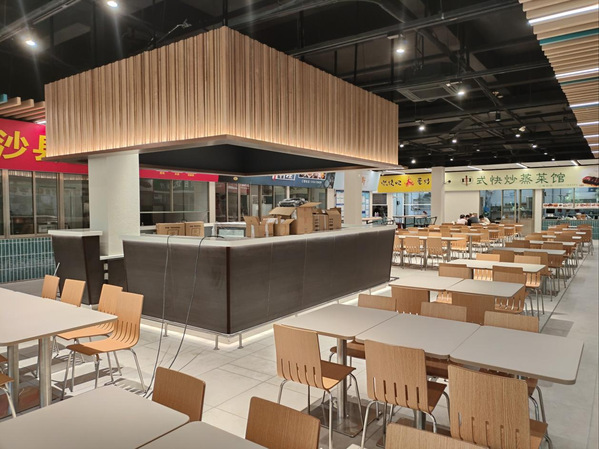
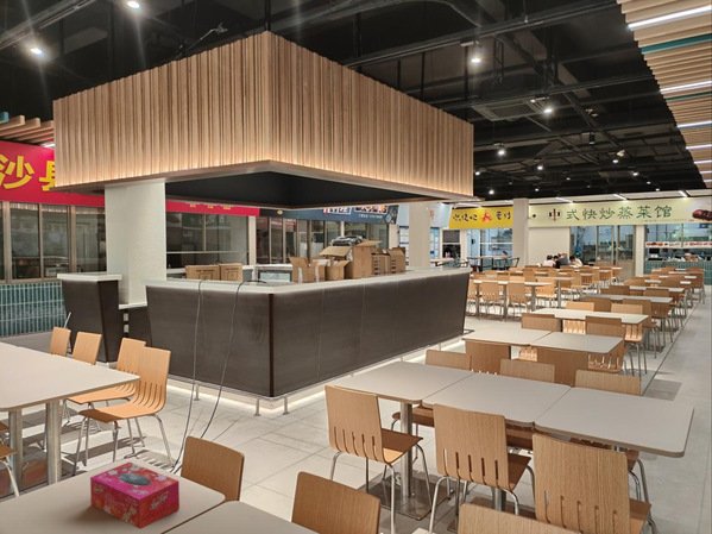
+ tissue box (134, 492)
